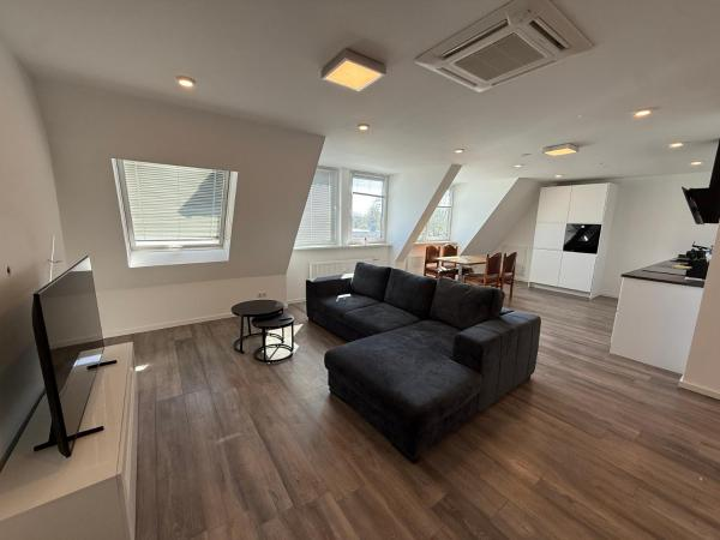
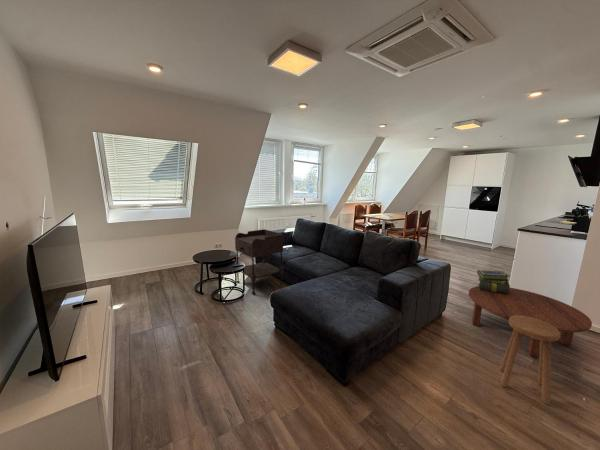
+ side table (257, 256)
+ stack of books (492, 280)
+ coffee table (520, 315)
+ stool (517, 352)
